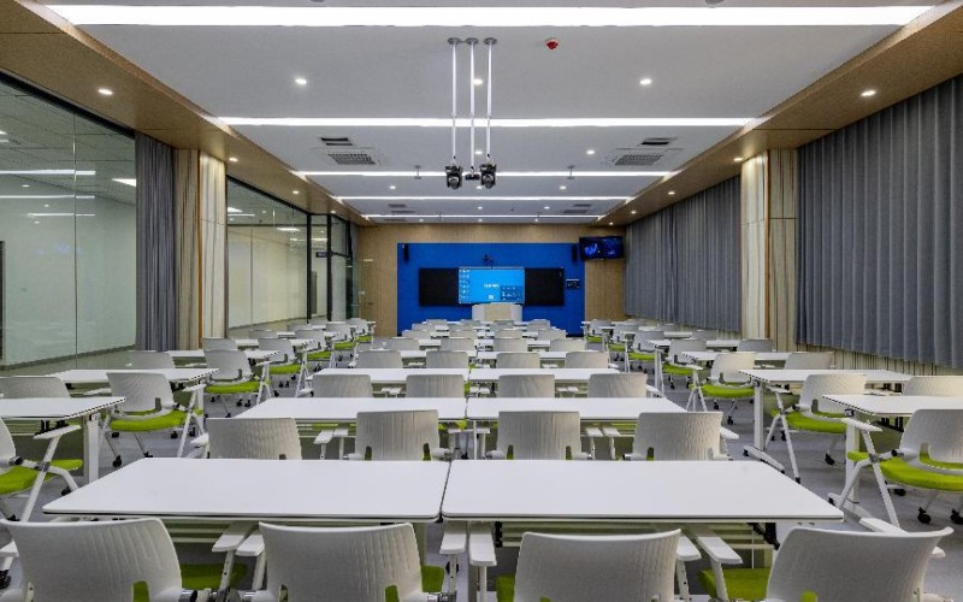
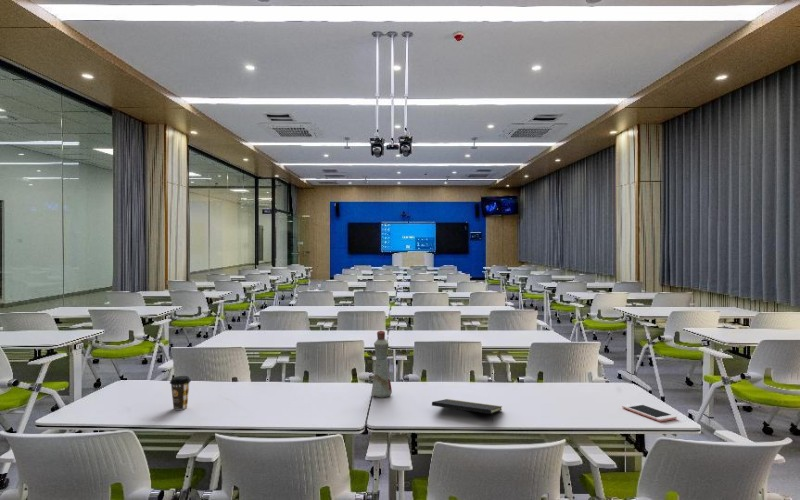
+ notepad (467, 406)
+ bottle (381, 362)
+ coffee cup (180, 392)
+ cell phone (648, 411)
